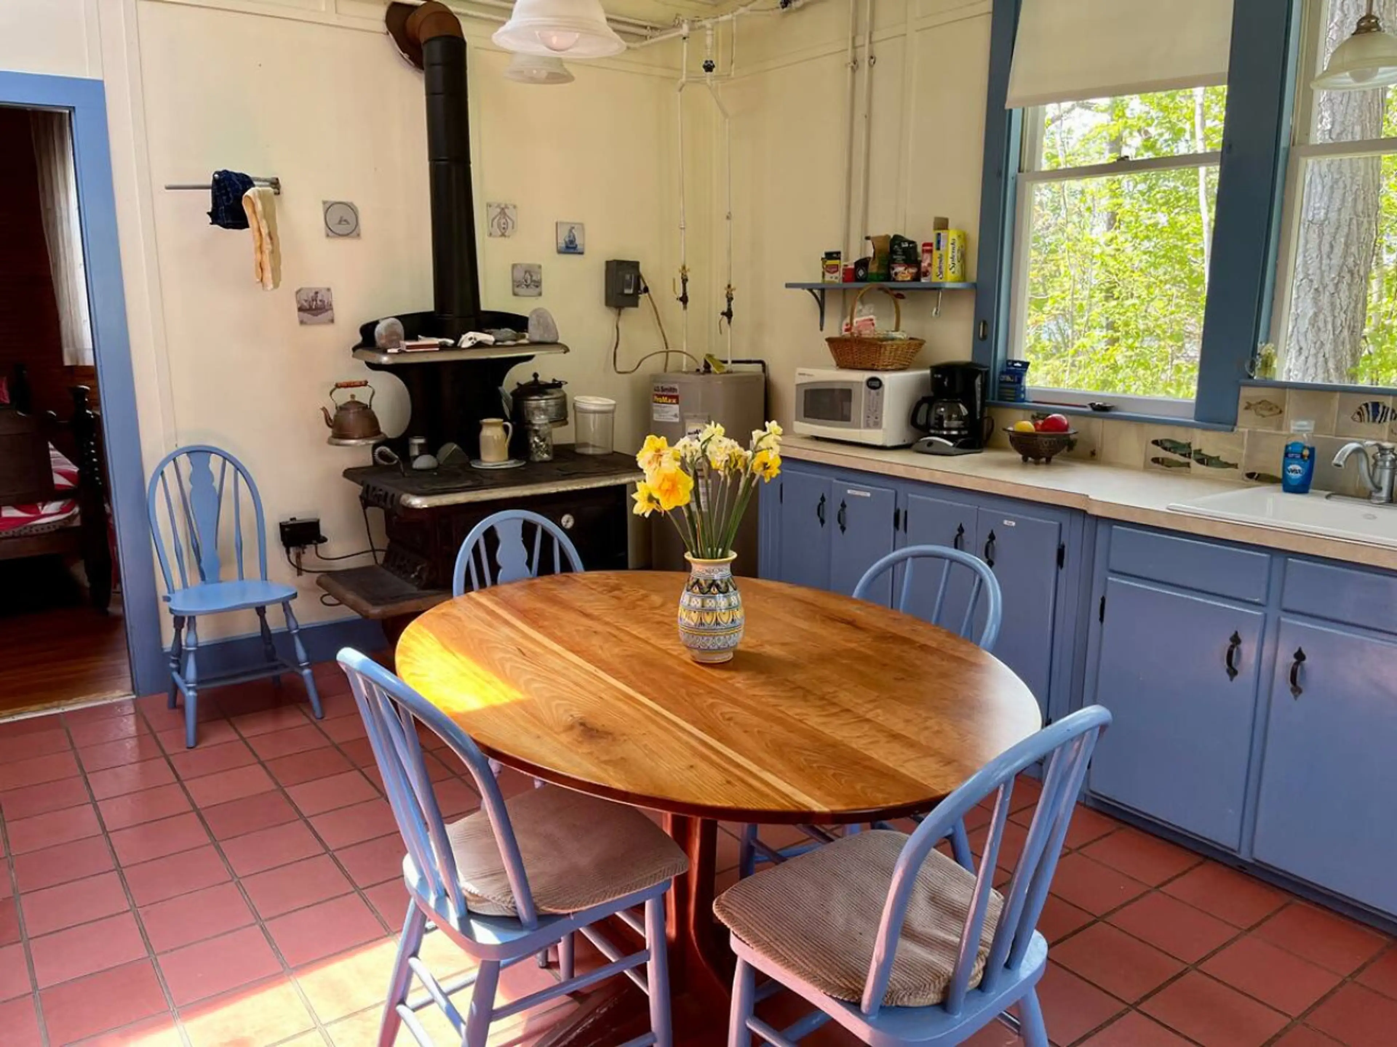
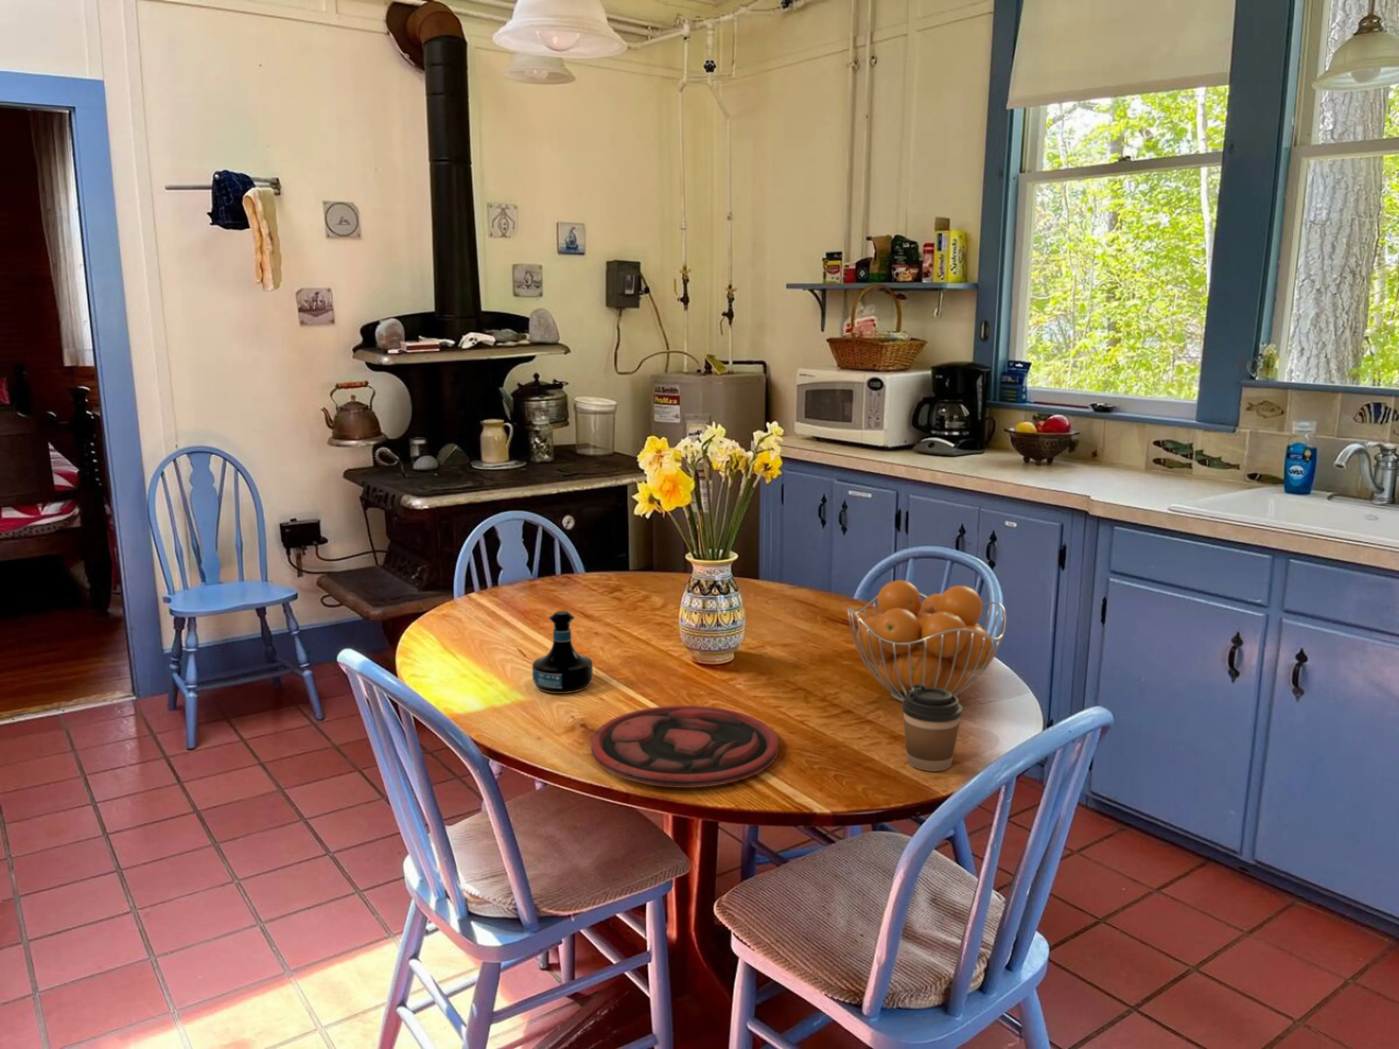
+ fruit basket (924, 640)
+ tequila bottle (562, 648)
+ coffee cup (931, 725)
+ plate (684, 742)
